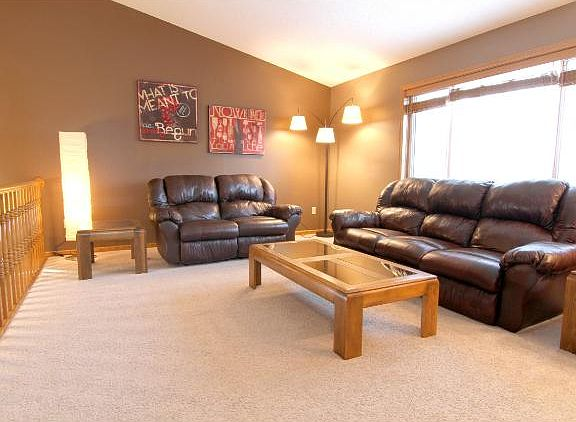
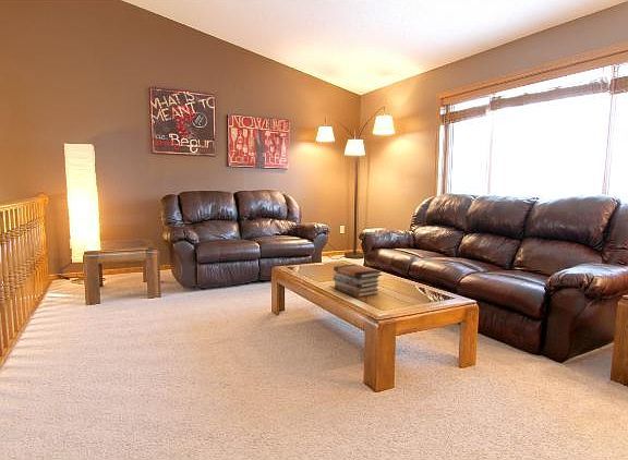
+ book stack (355, 279)
